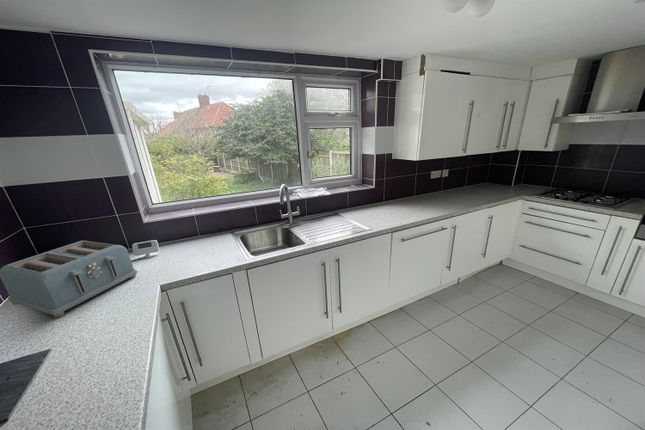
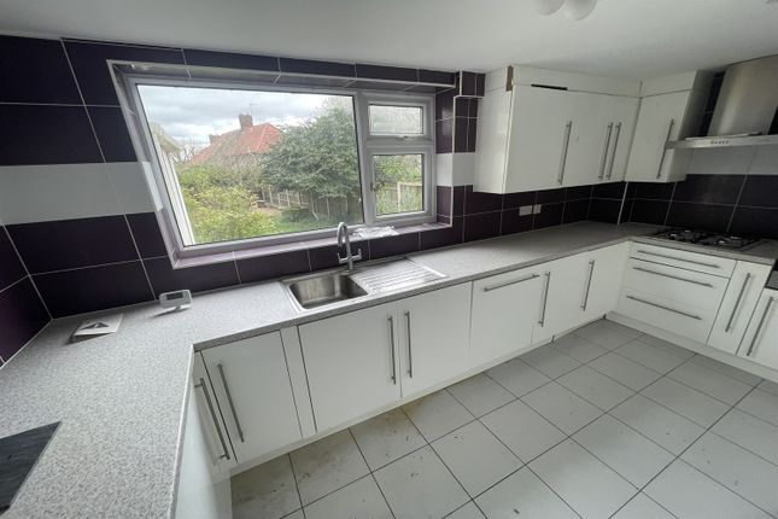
- toaster (75, 272)
